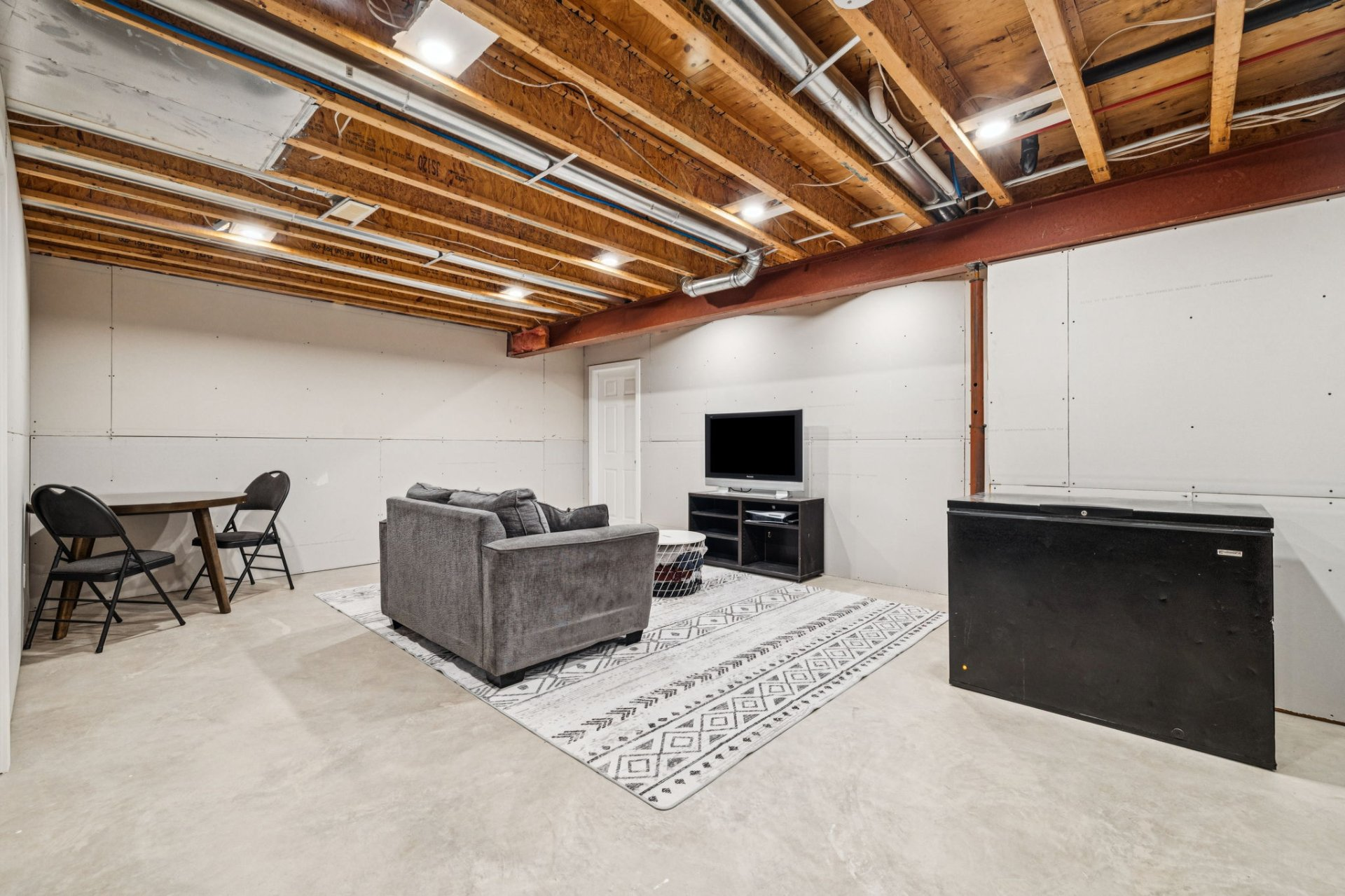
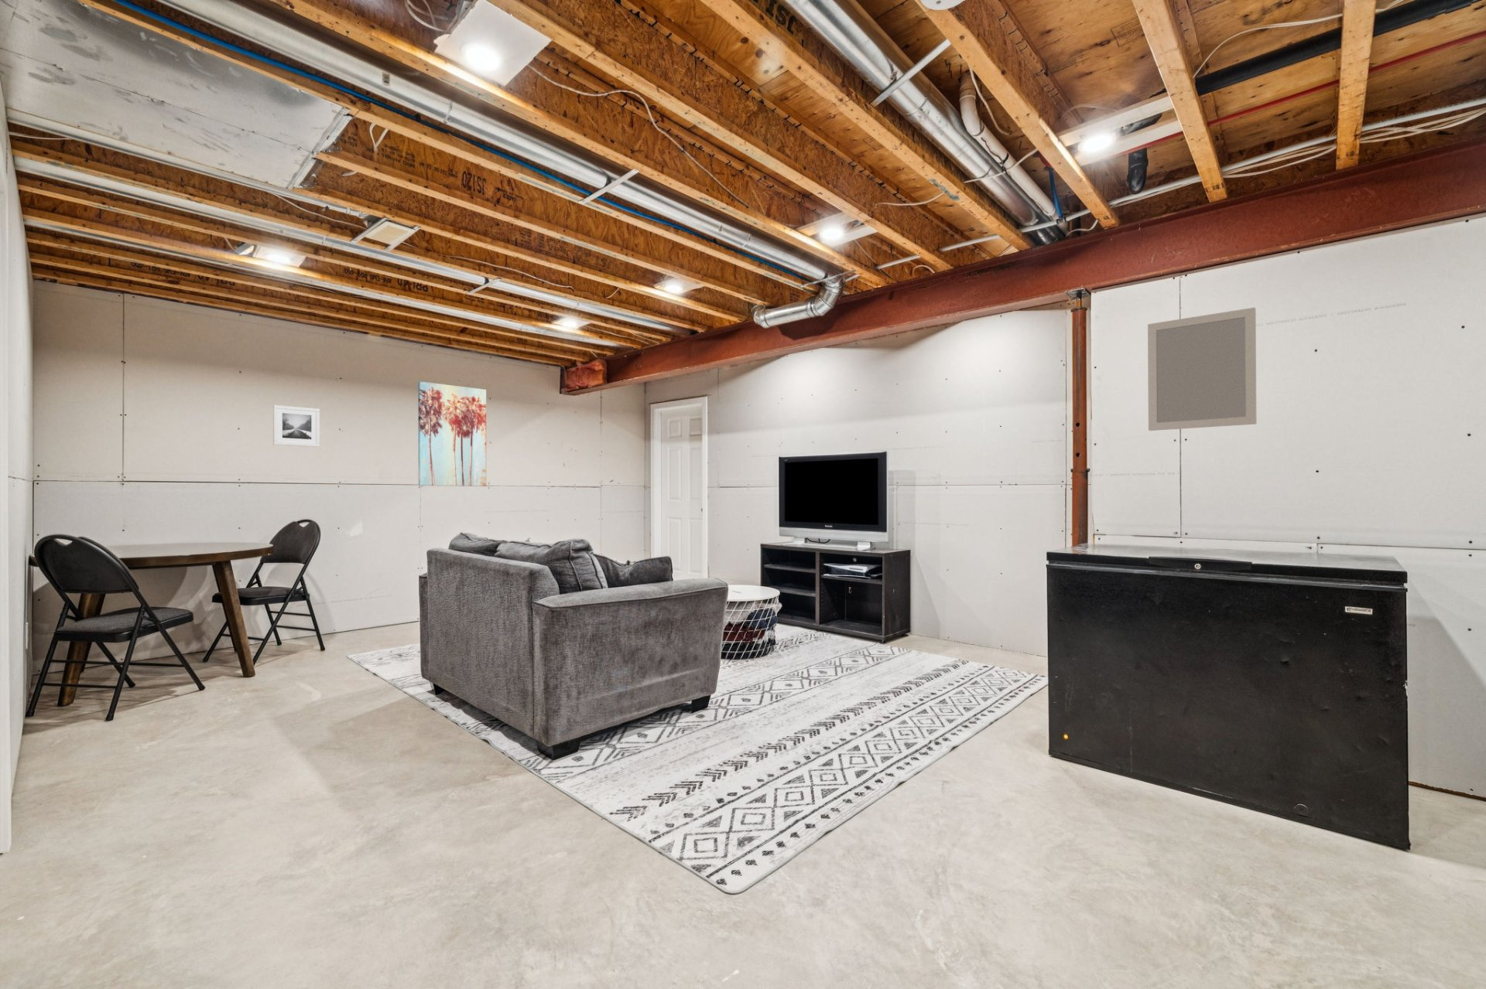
+ home mirror (1200, 372)
+ wall art (454, 435)
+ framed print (296, 426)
